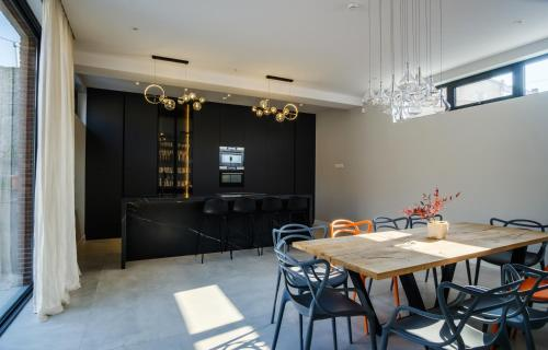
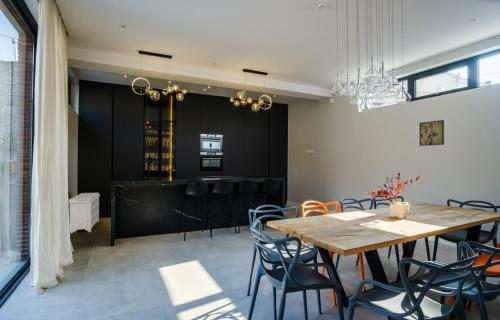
+ bench (85, 211)
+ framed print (431, 133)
